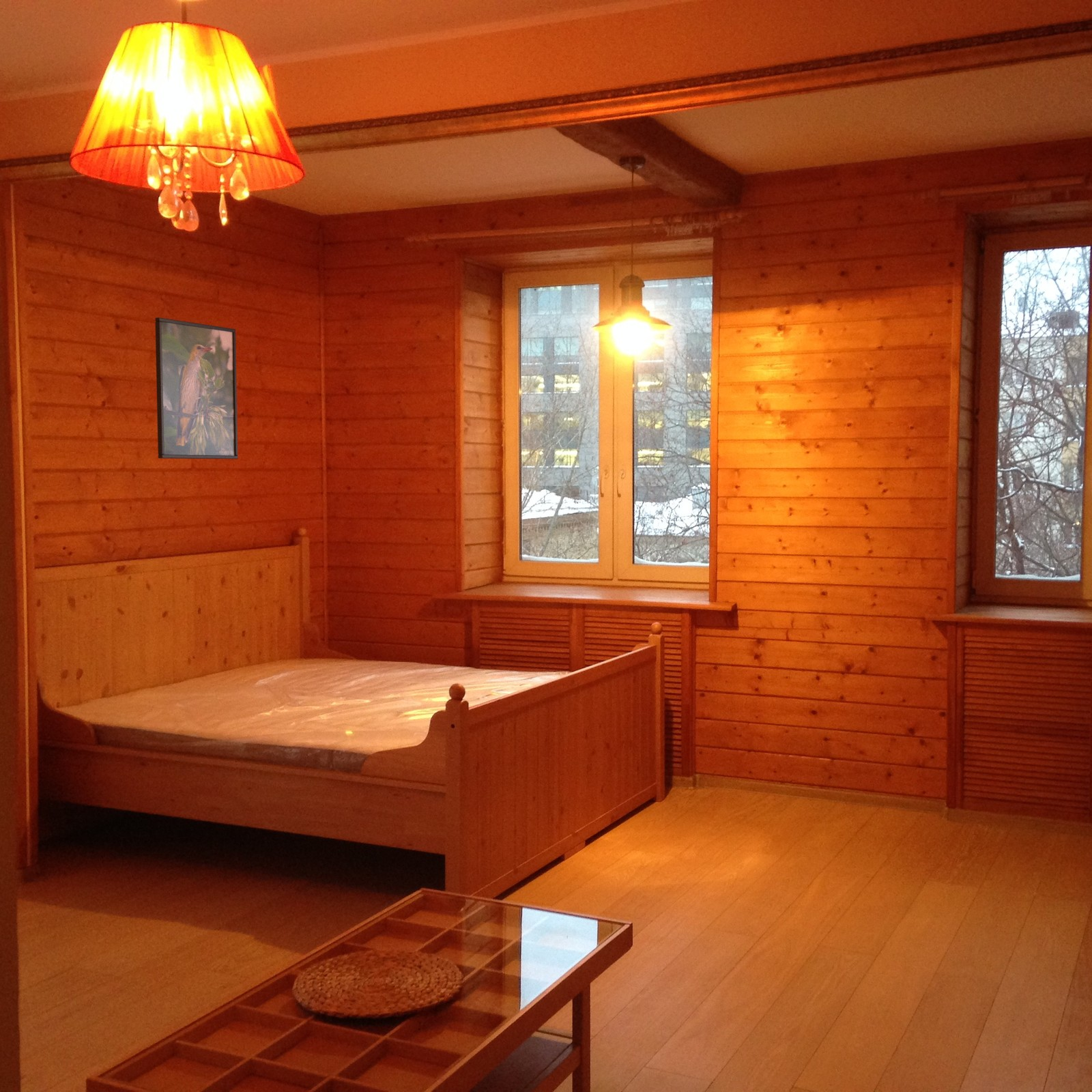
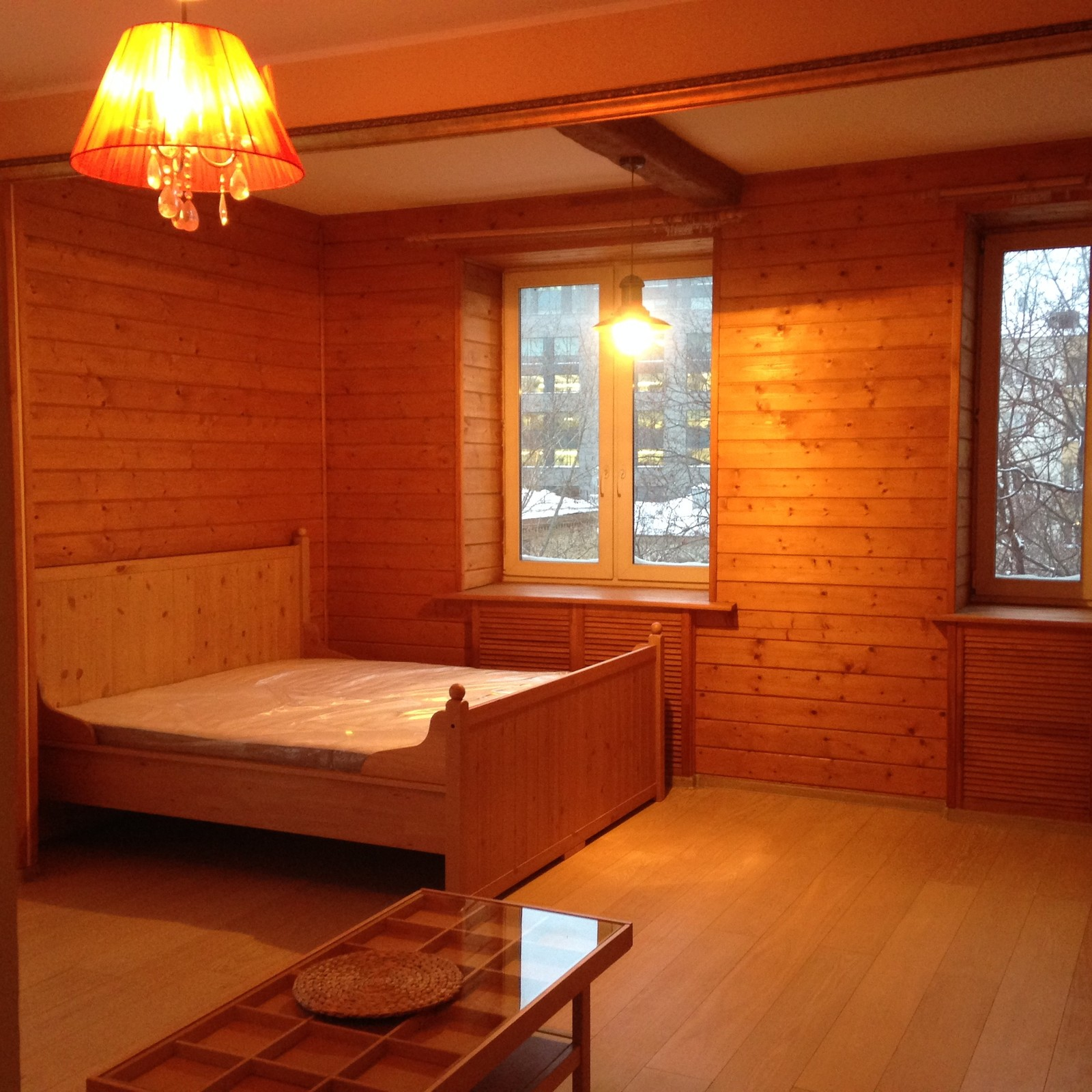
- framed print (198, 391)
